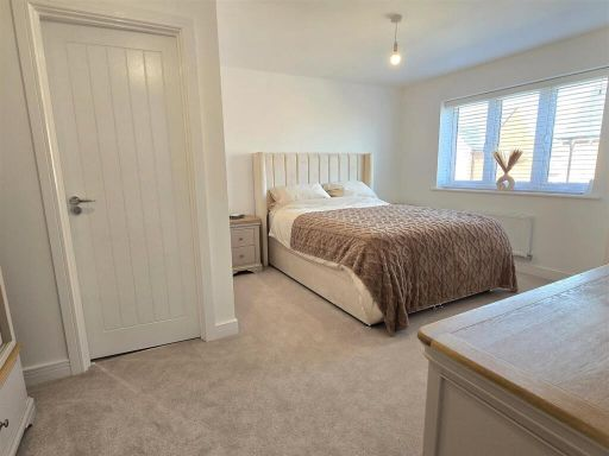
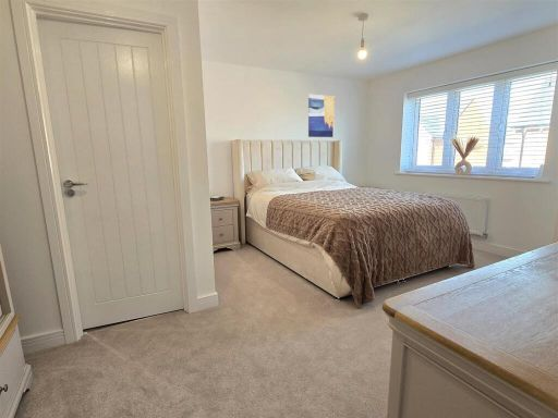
+ wall art (322, 116)
